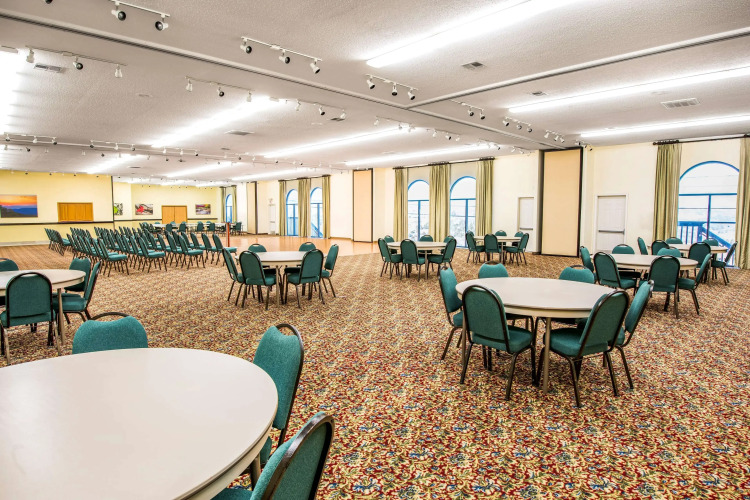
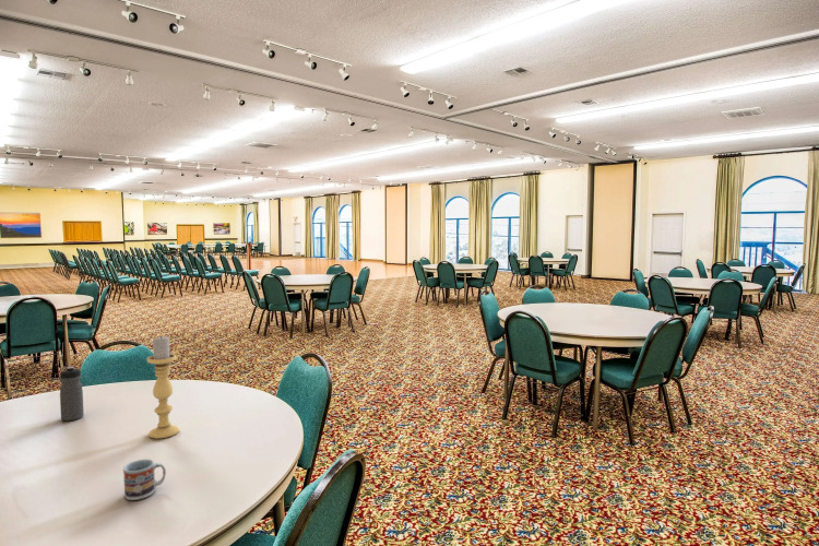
+ candle holder (163, 384)
+ water bottle (71, 392)
+ cup (145, 477)
